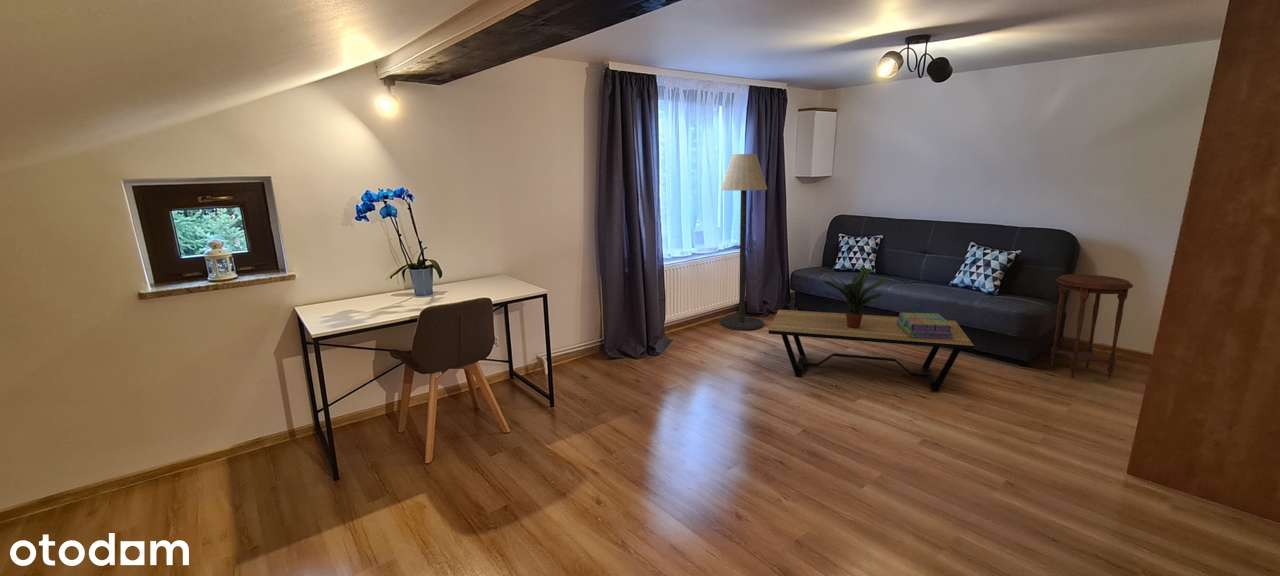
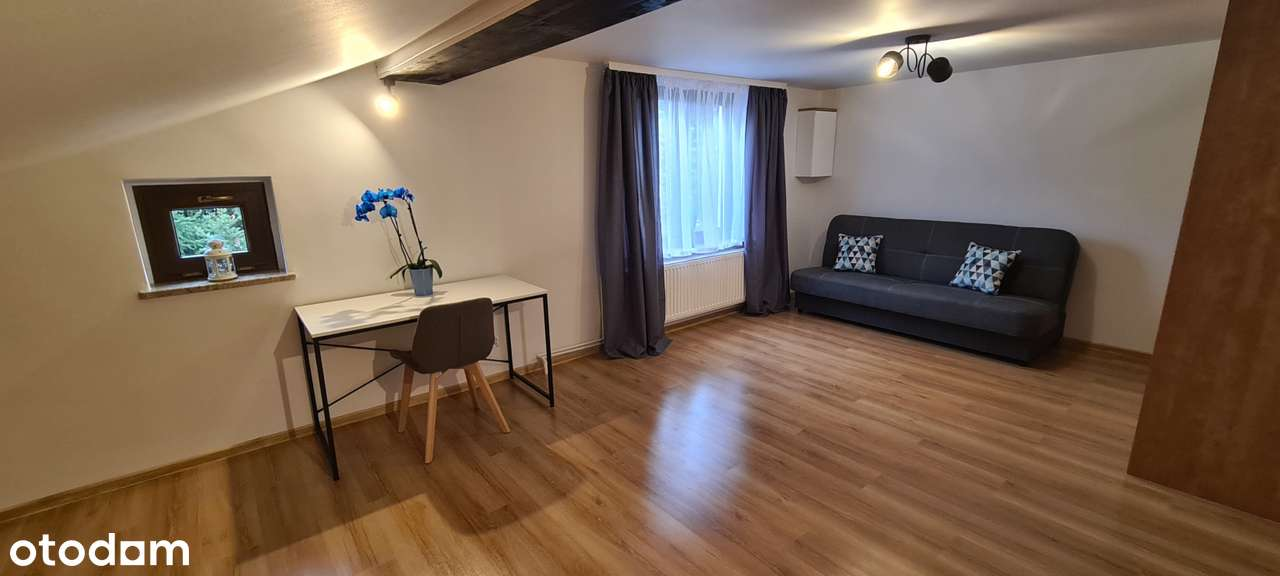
- floor lamp (743, 241)
- side table (1091, 326)
- stack of books (924, 325)
- potted plant (850, 296)
- coffee table (860, 355)
